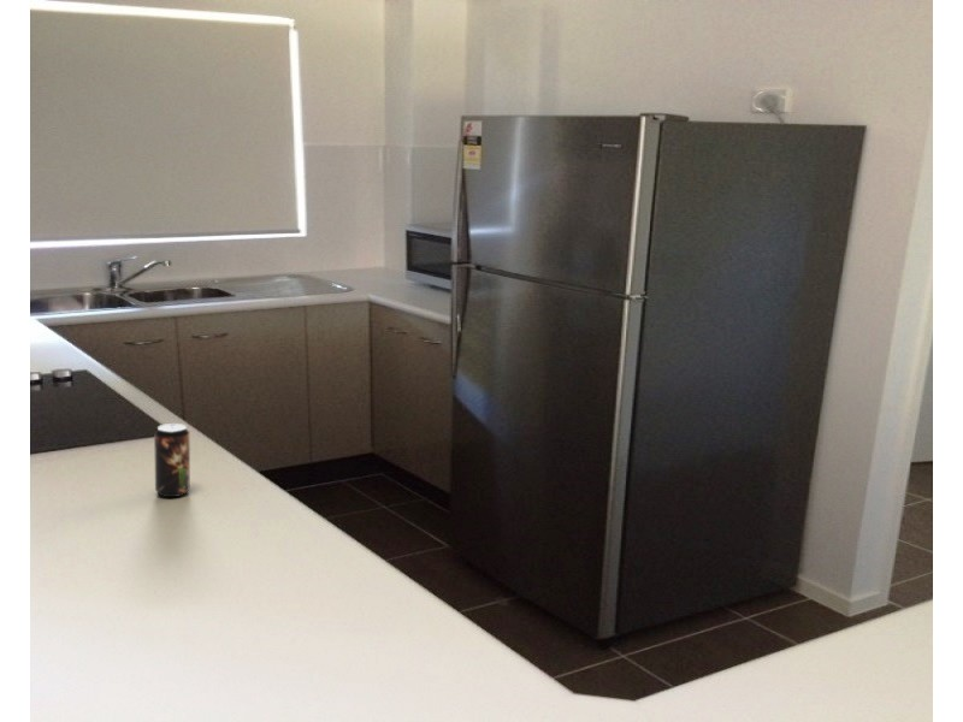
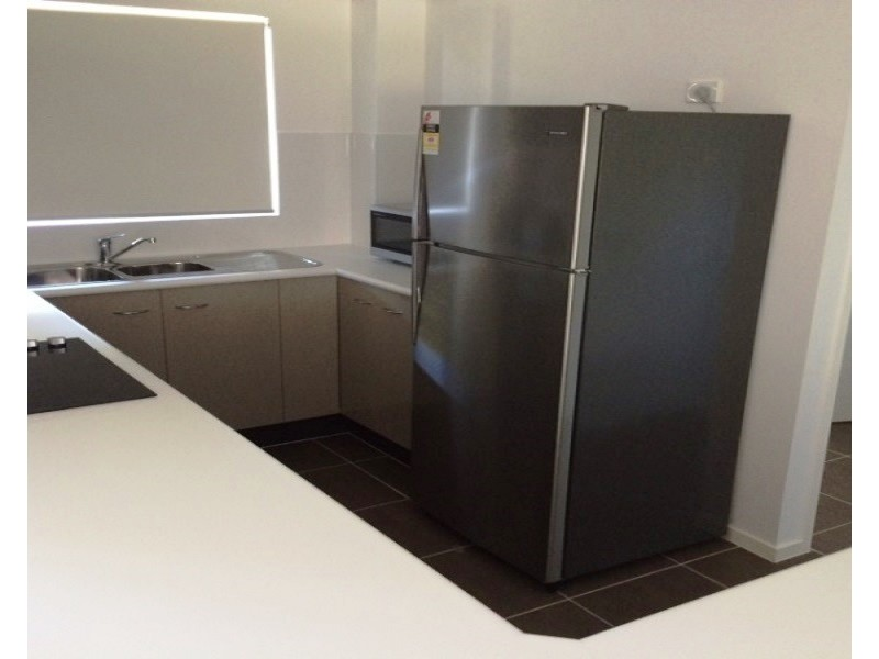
- beverage can (172, 460)
